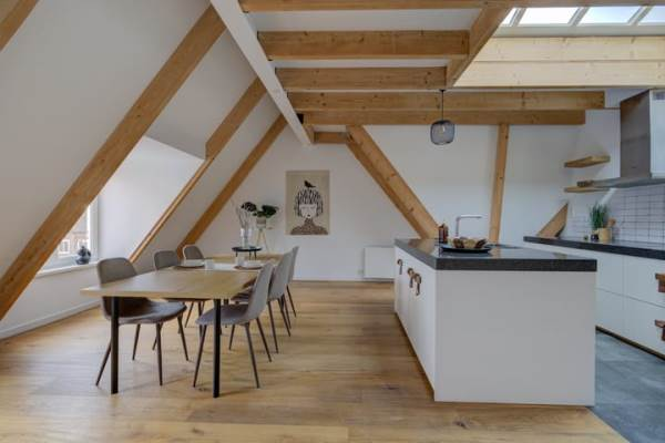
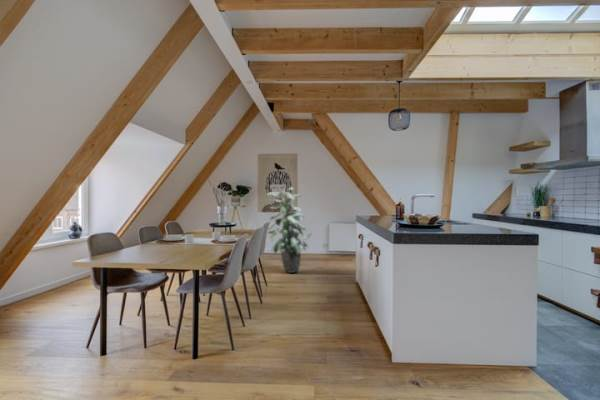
+ indoor plant (287, 229)
